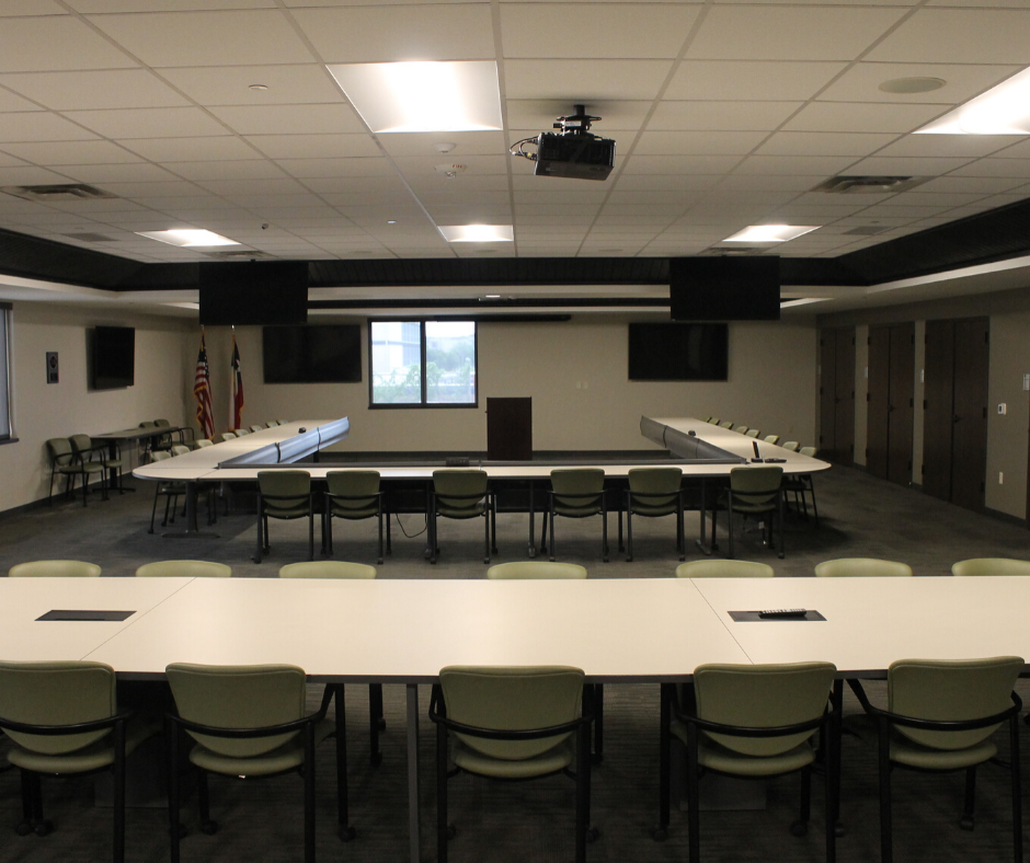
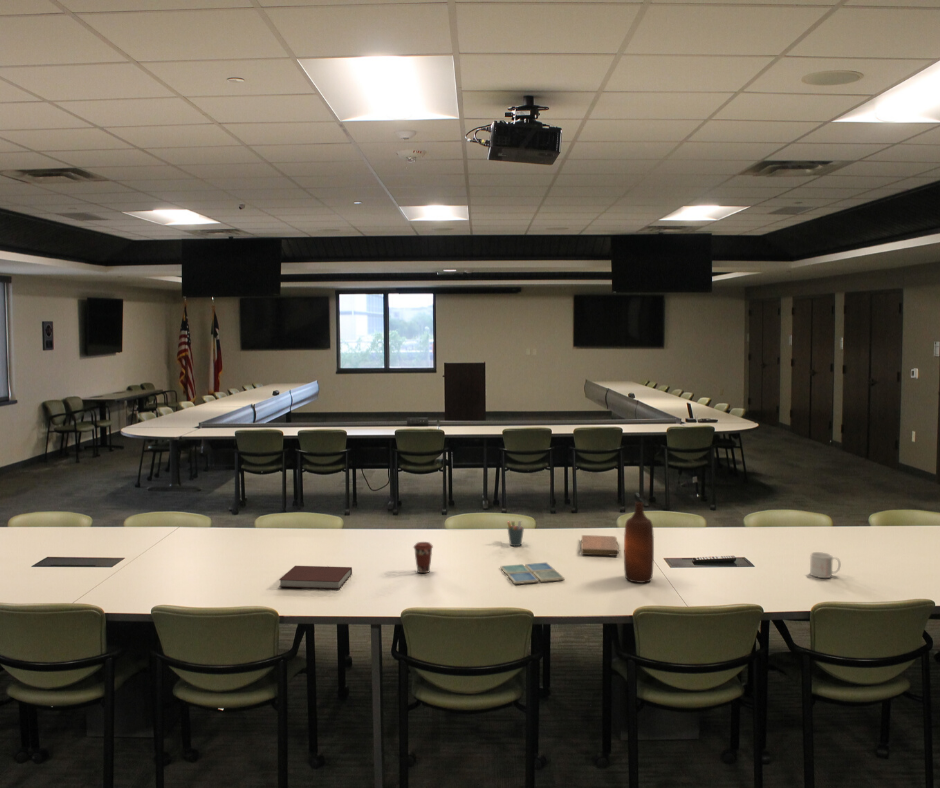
+ notebook (316, 576)
+ coffee cup (423, 557)
+ mug (825, 564)
+ pen holder (515, 531)
+ drink coaster (531, 572)
+ notebook (599, 545)
+ bottle (638, 540)
